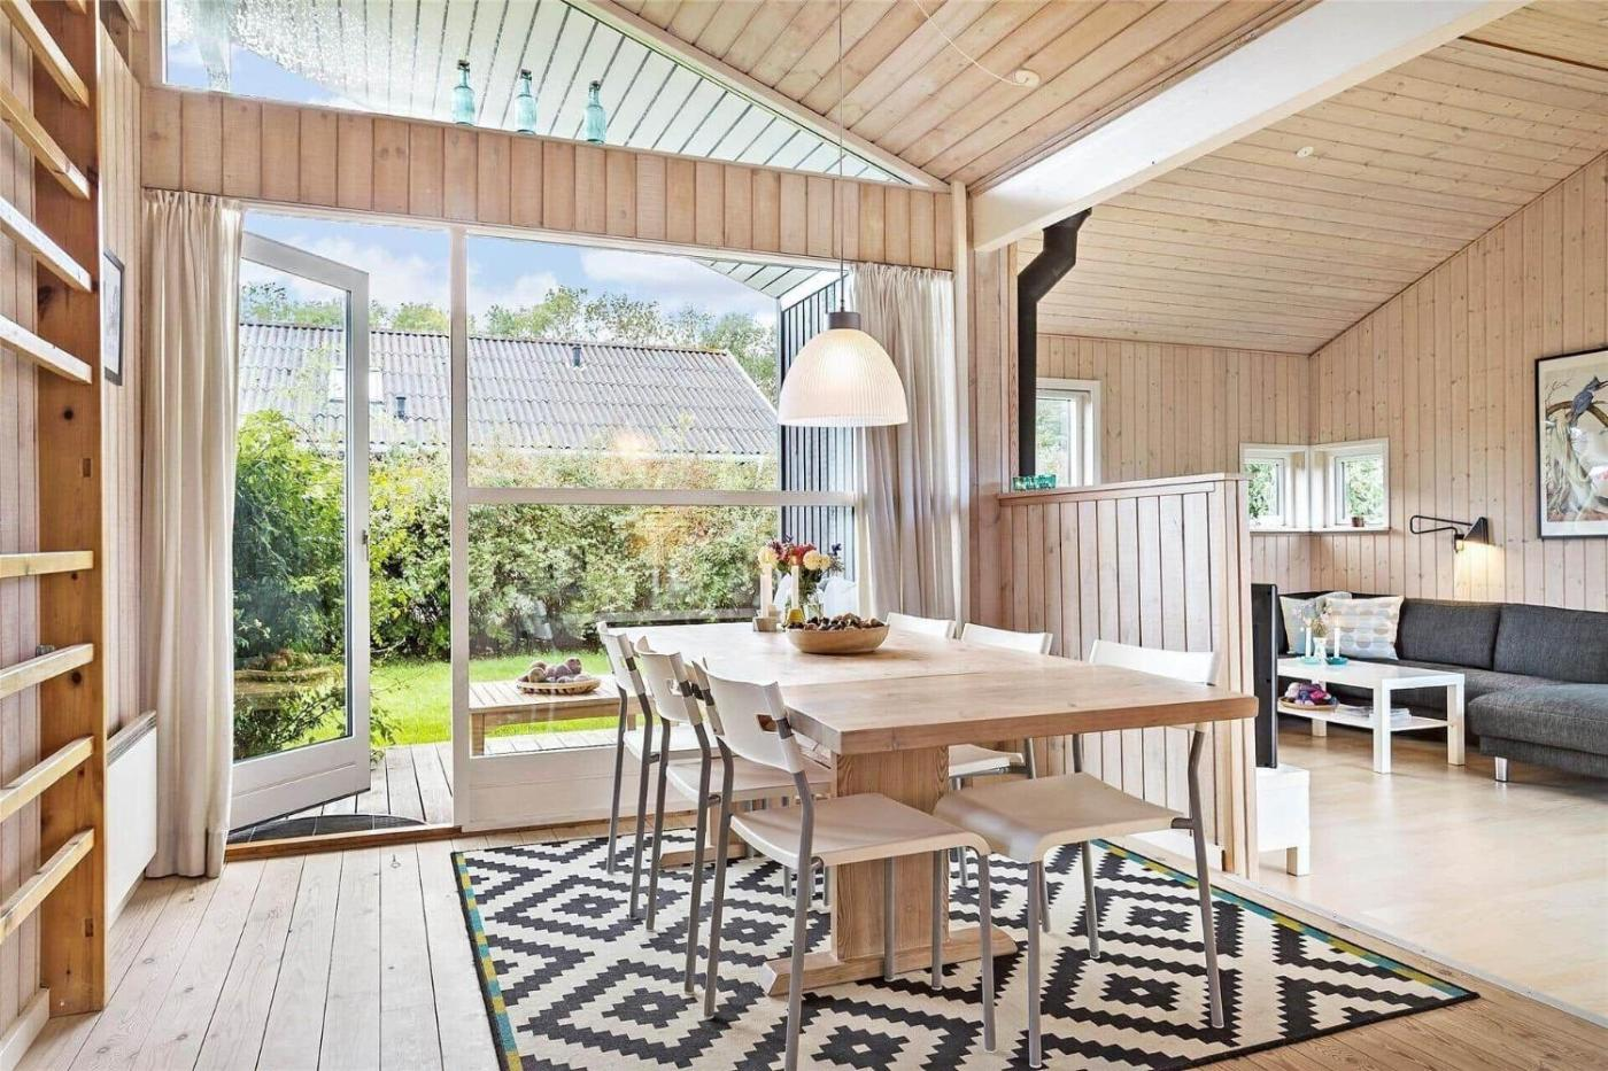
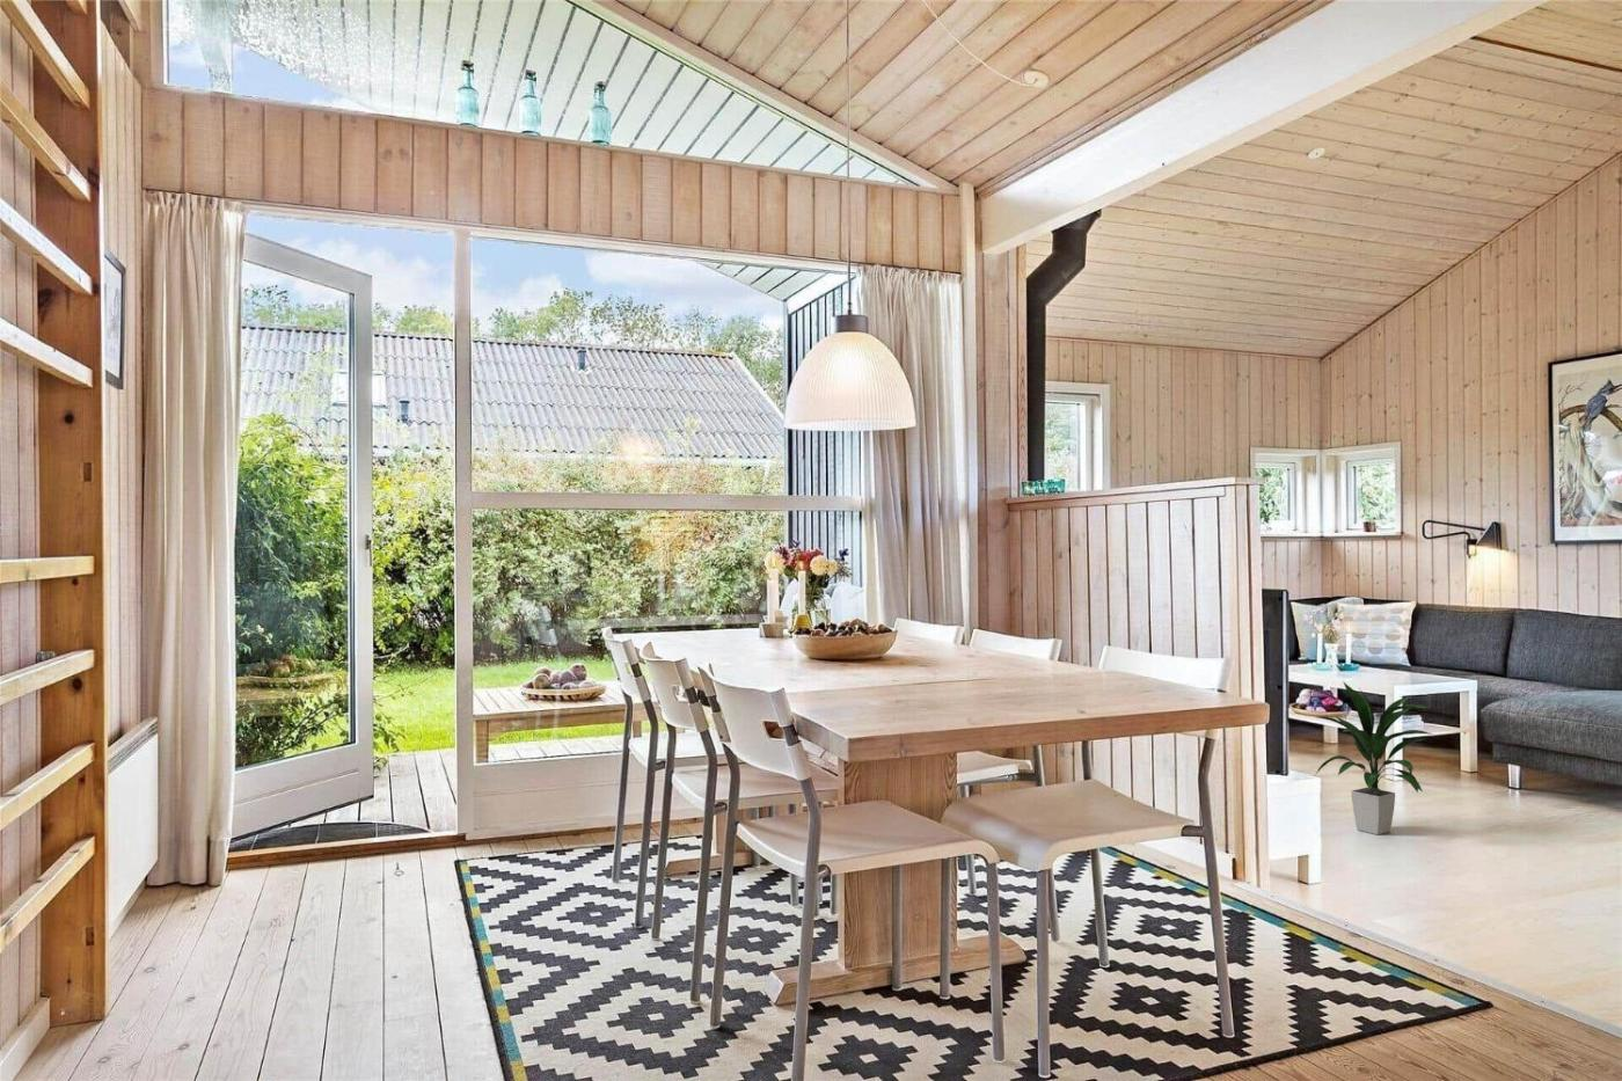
+ indoor plant (1377, 756)
